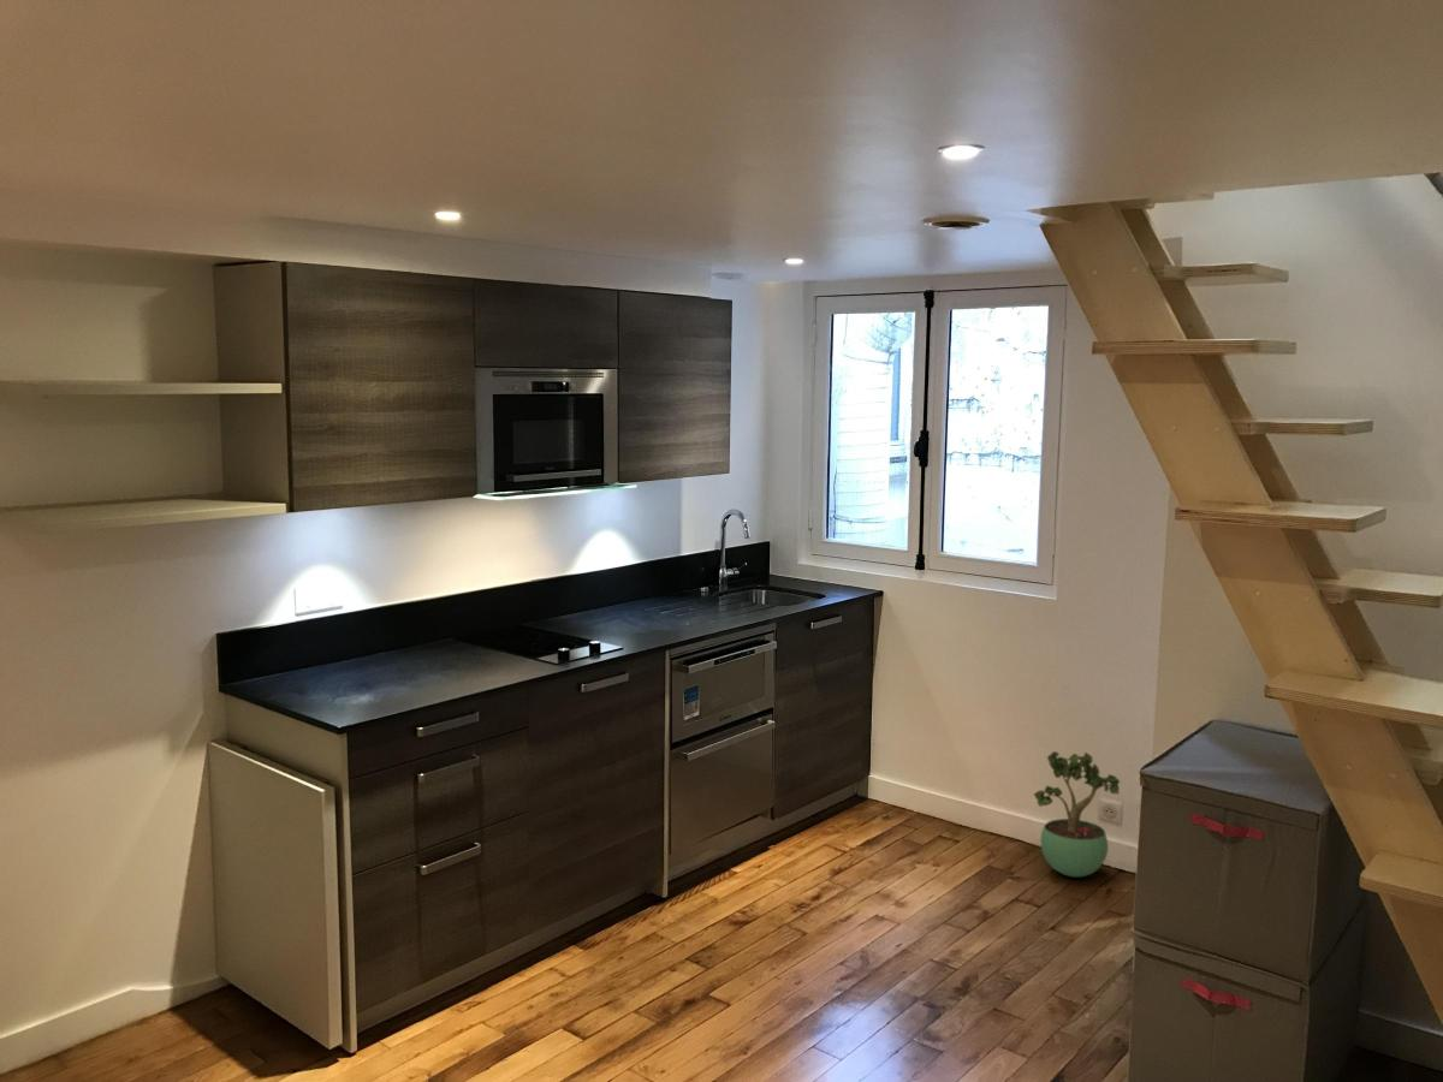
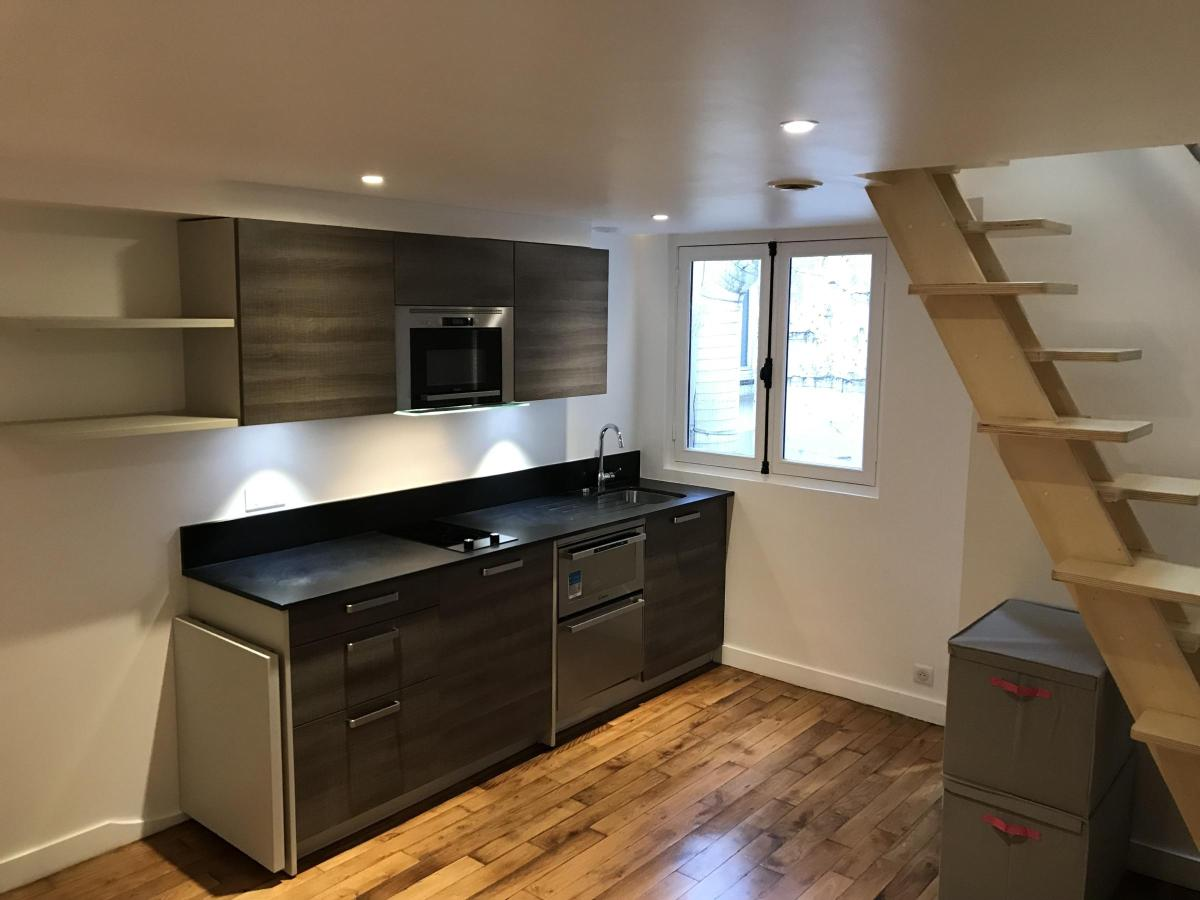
- potted plant (1079, 813)
